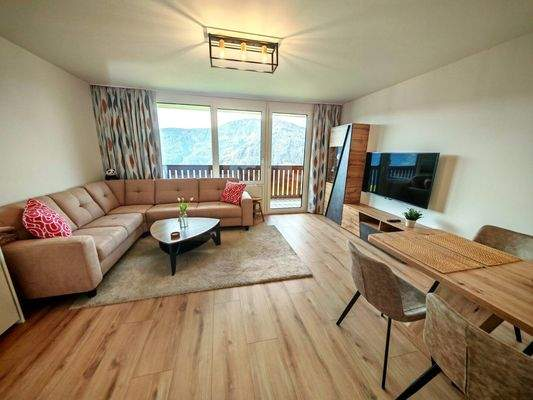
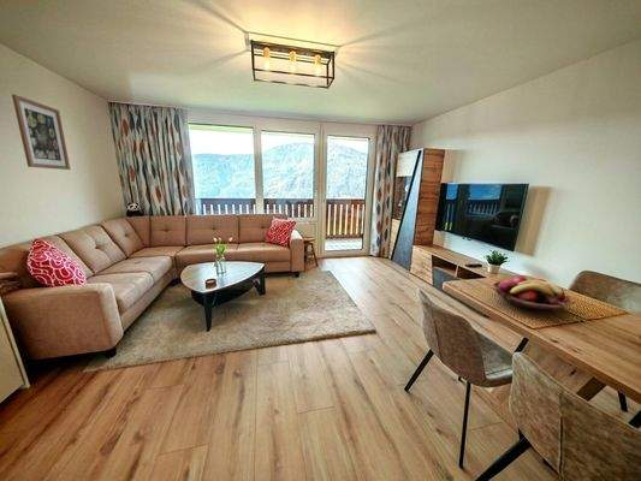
+ fruit basket (529, 291)
+ wall art (44, 136)
